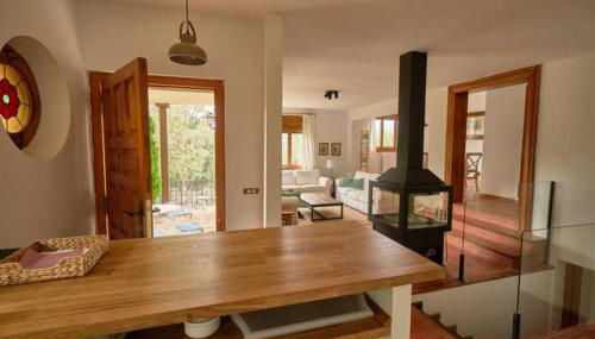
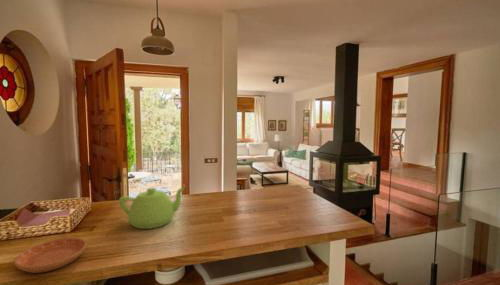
+ teapot (154, 204)
+ saucer (53, 255)
